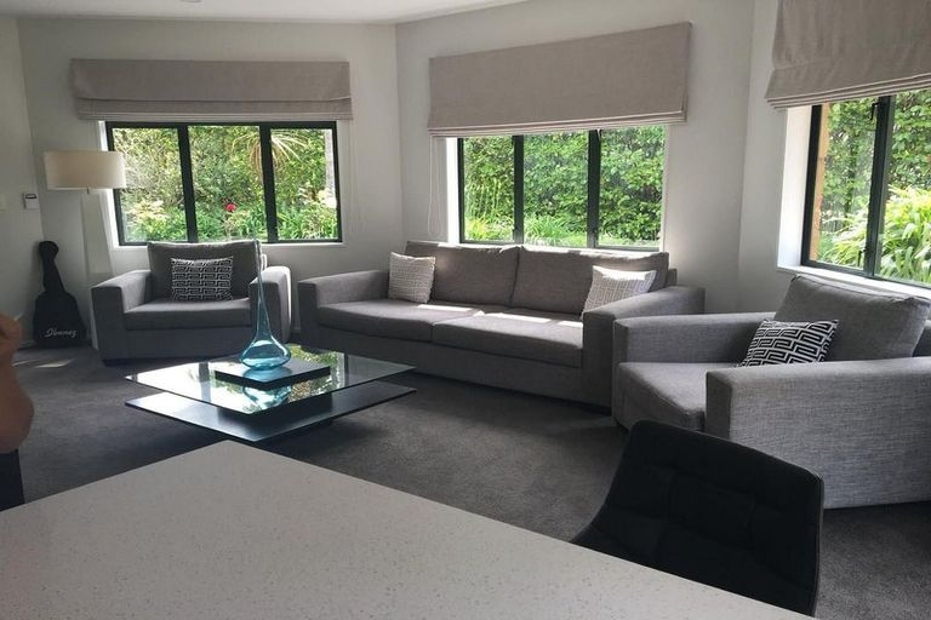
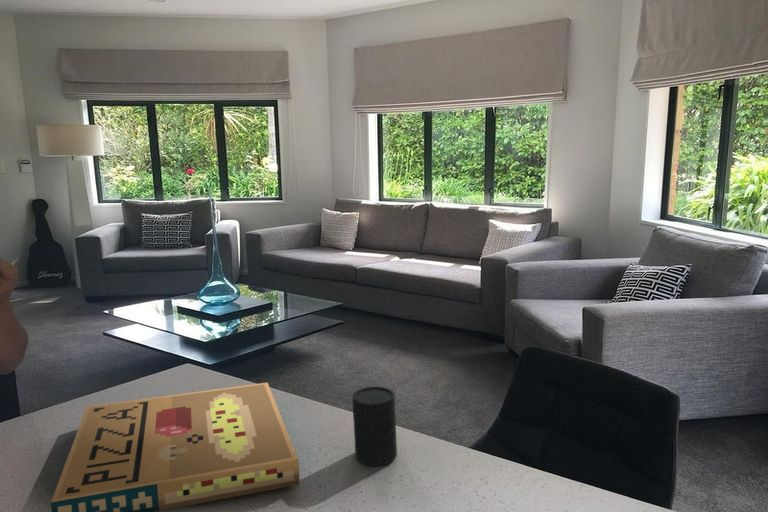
+ pizza box (182, 441)
+ cup (374, 424)
